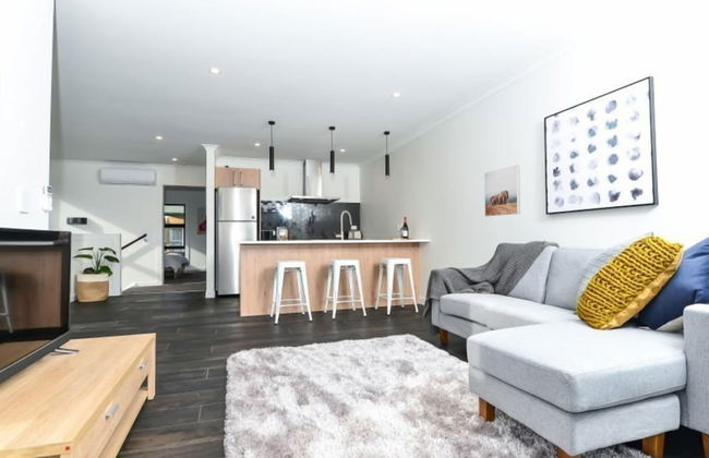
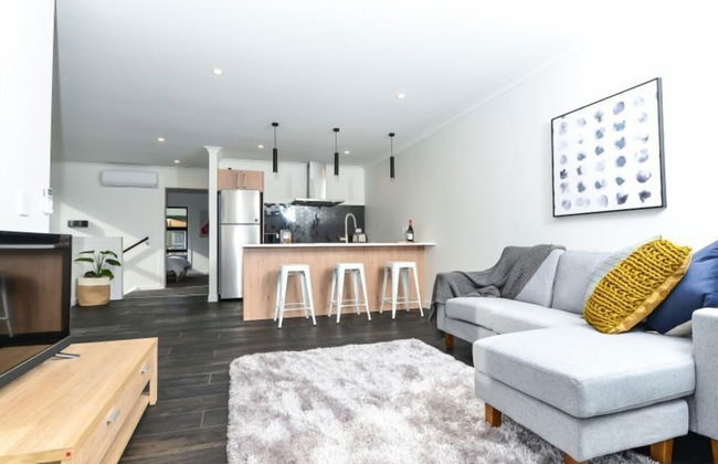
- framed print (501, 192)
